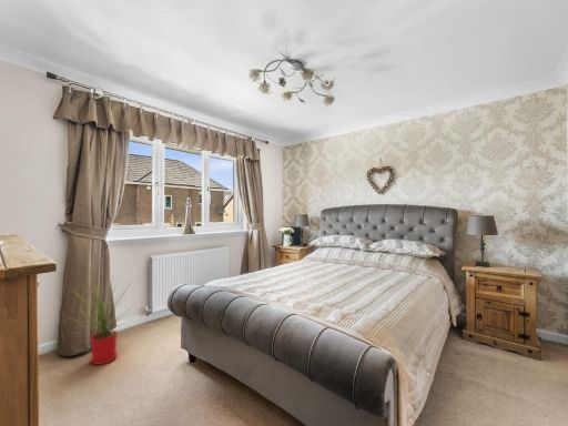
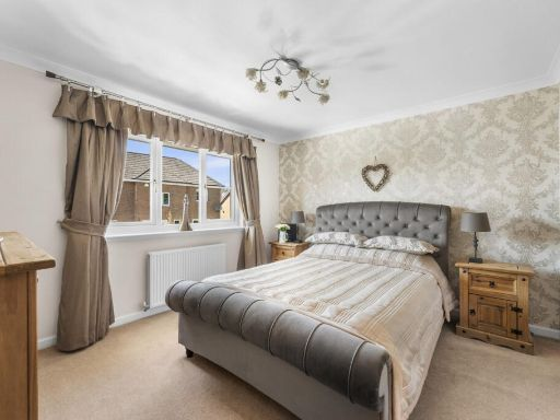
- house plant (103, 318)
